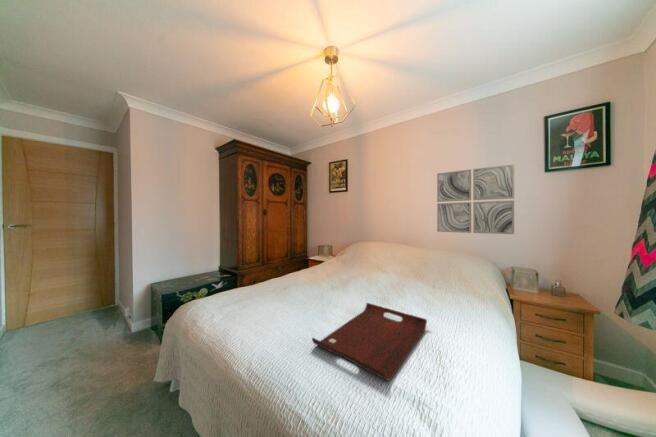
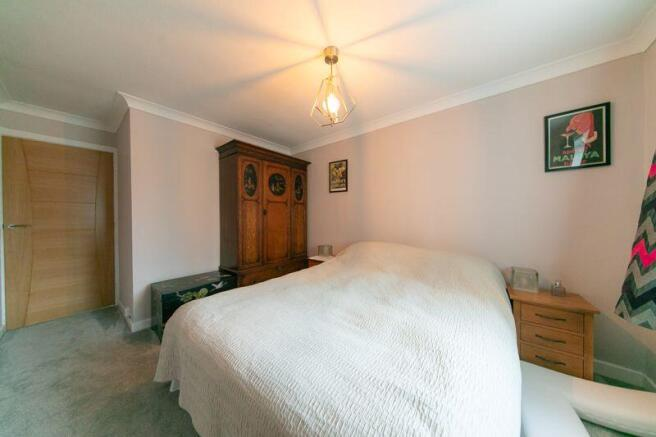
- wall art (473, 202)
- serving tray (373, 332)
